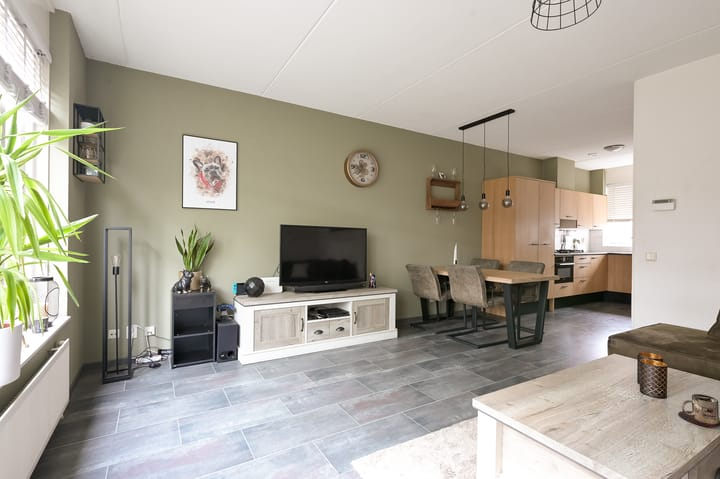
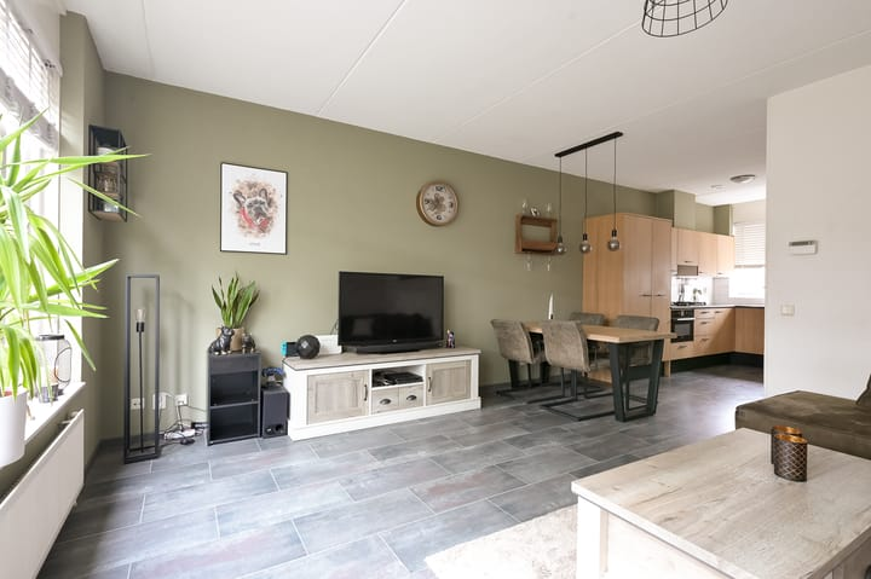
- mug (699, 407)
